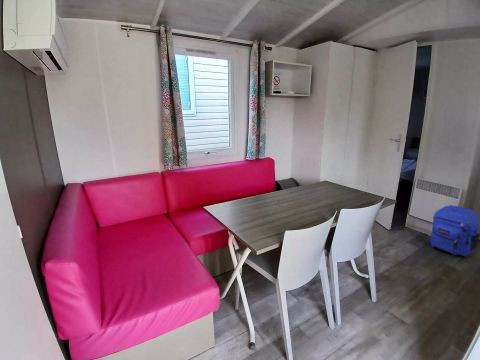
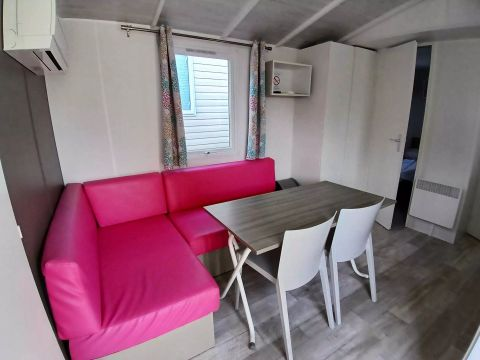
- backpack (454, 229)
